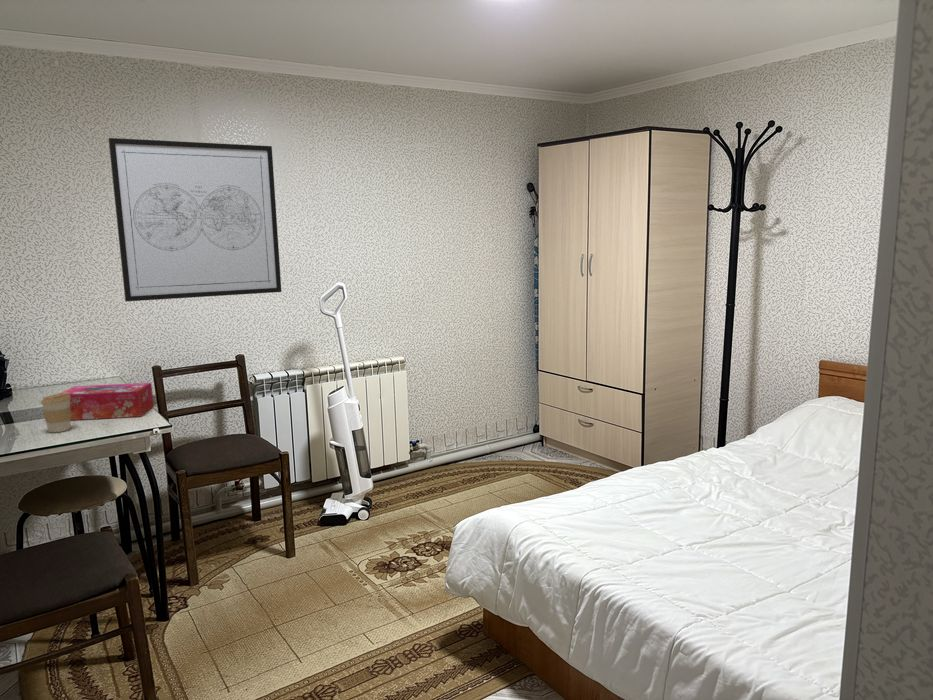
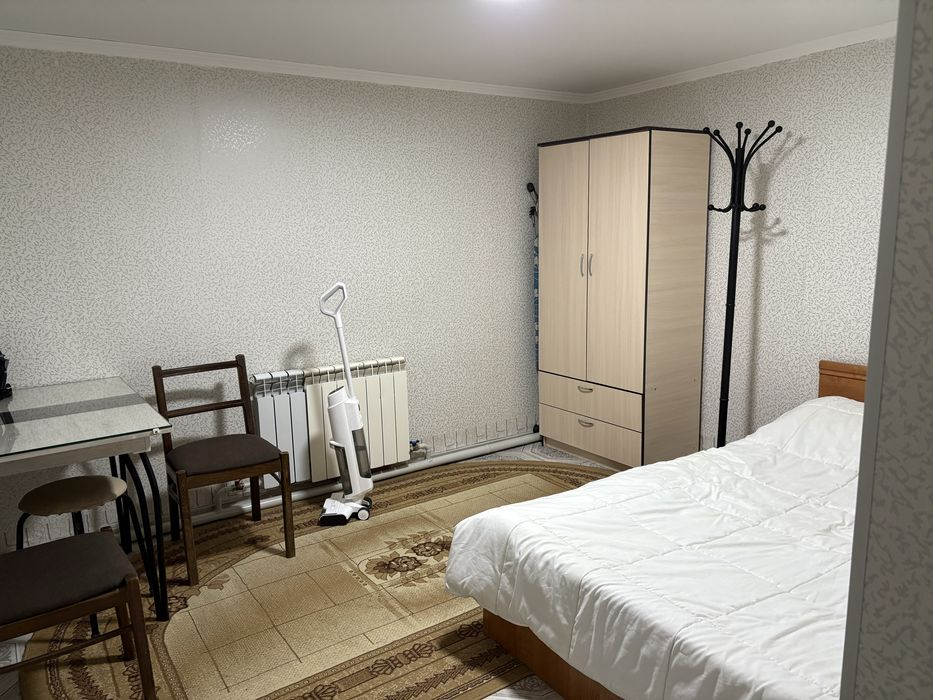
- coffee cup (57, 412)
- tissue box (107, 401)
- wall art (201, 220)
